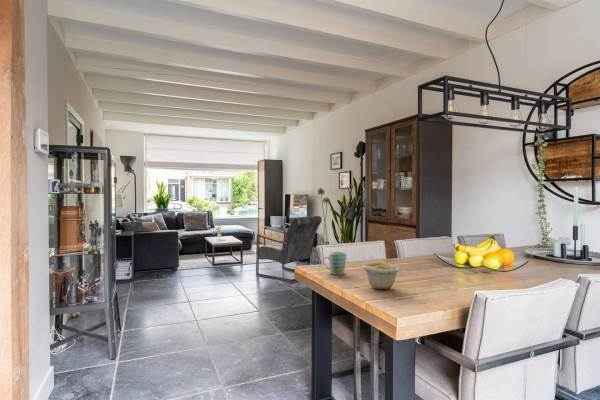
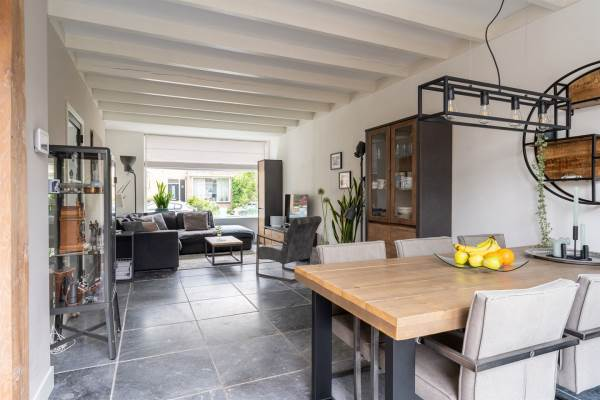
- mug (334, 262)
- bowl (381, 276)
